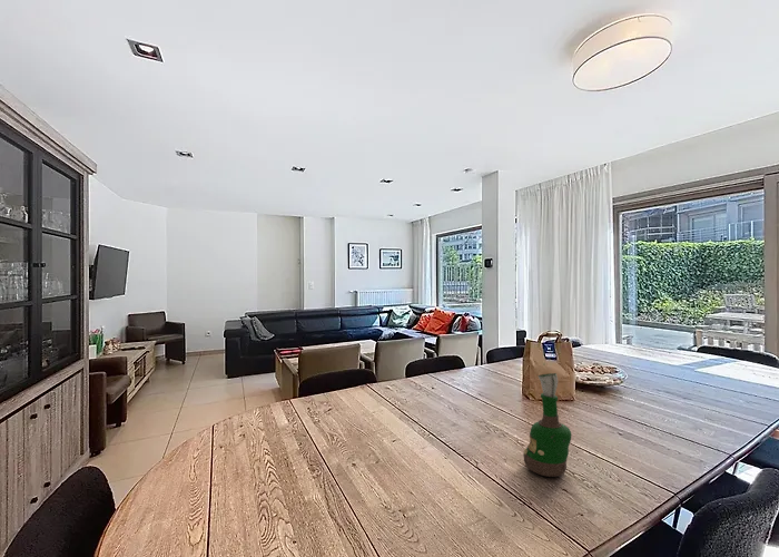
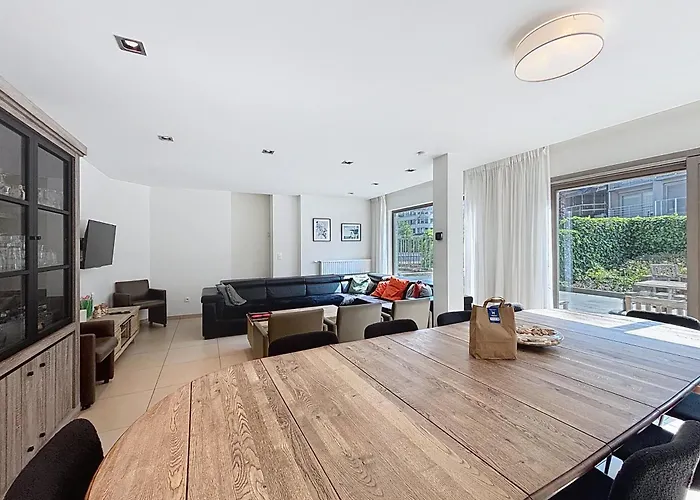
- grog bottle (546, 421)
